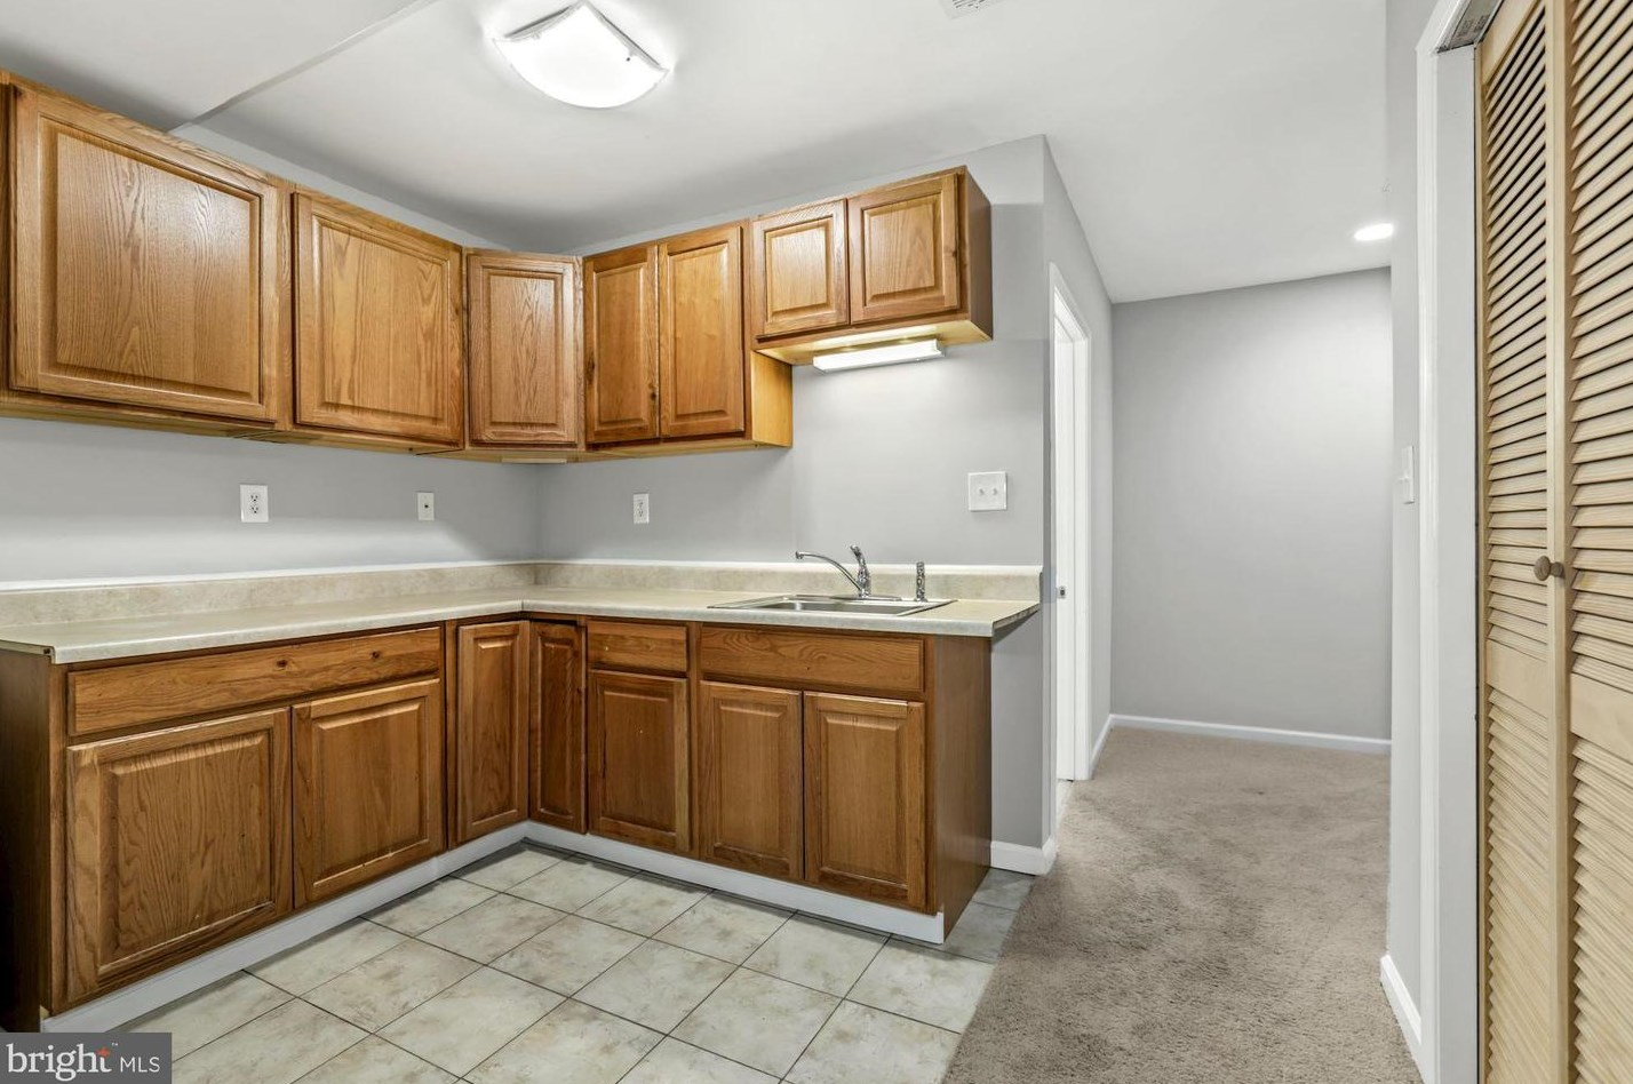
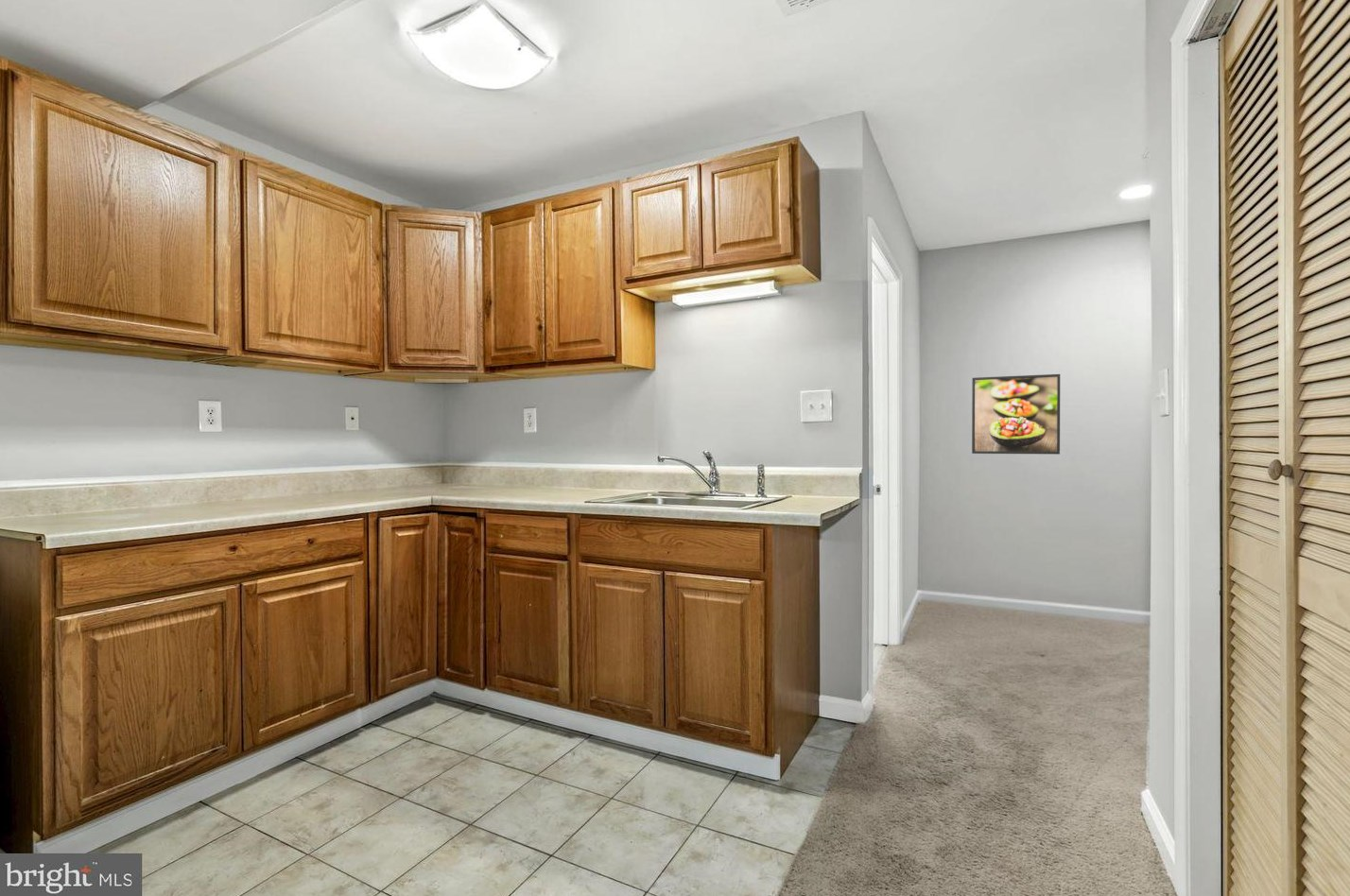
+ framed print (1014, 415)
